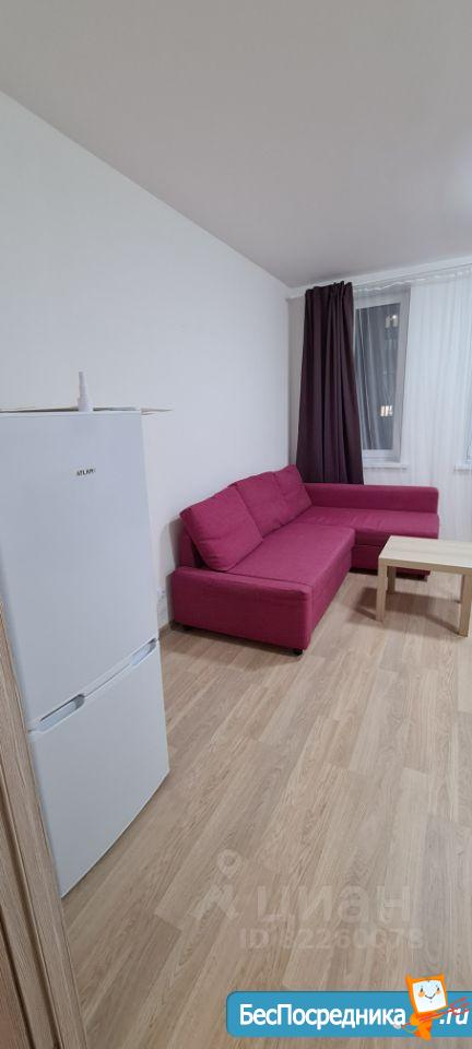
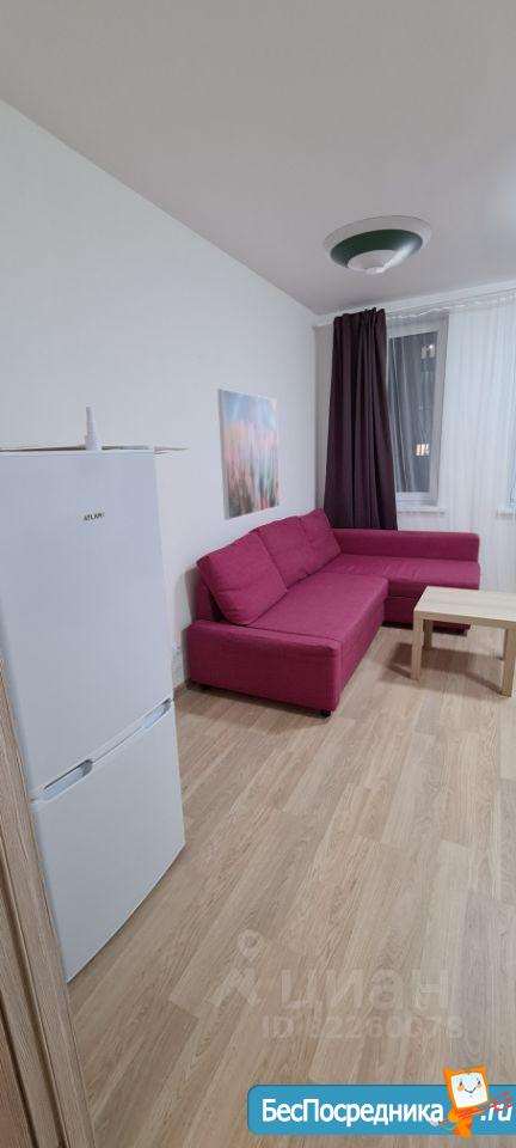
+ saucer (375, 256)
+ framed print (252, 456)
